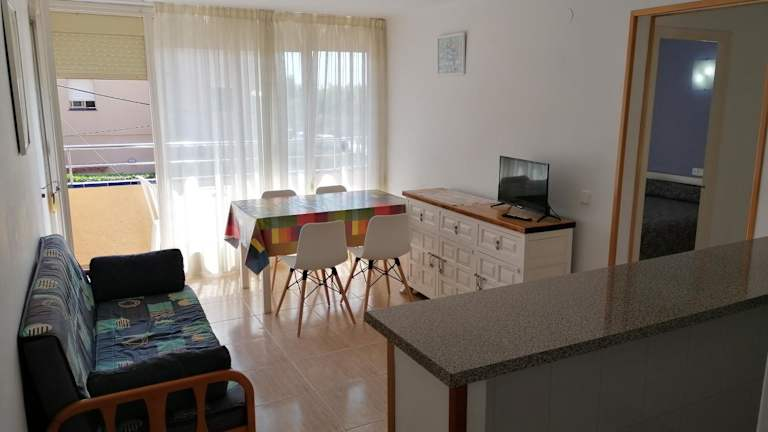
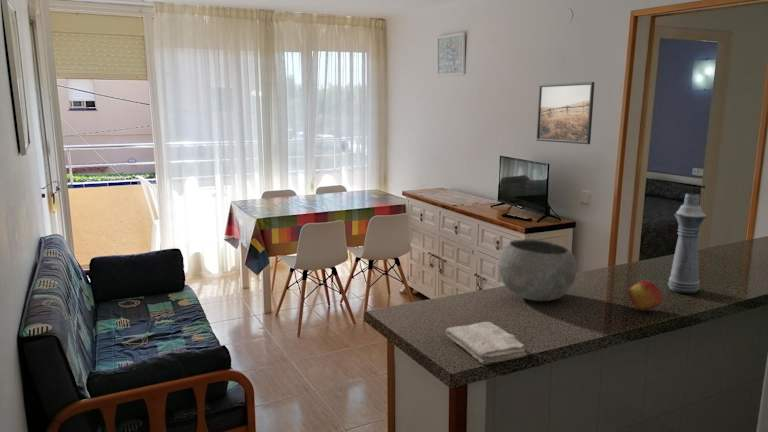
+ washcloth (484, 340)
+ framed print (563, 113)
+ bowl (537, 270)
+ apple (644, 295)
+ bottle (687, 242)
